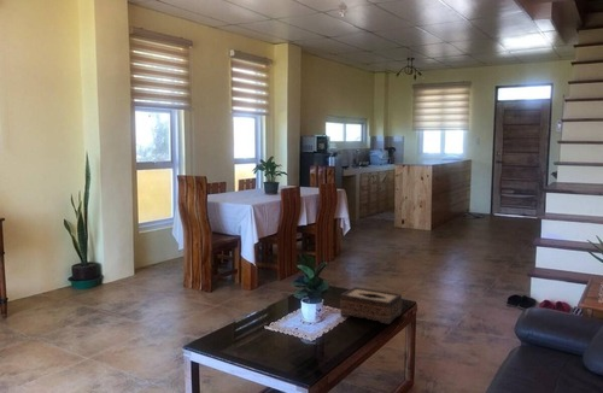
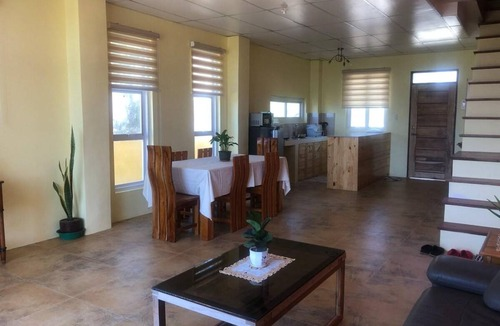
- tissue box (370, 304)
